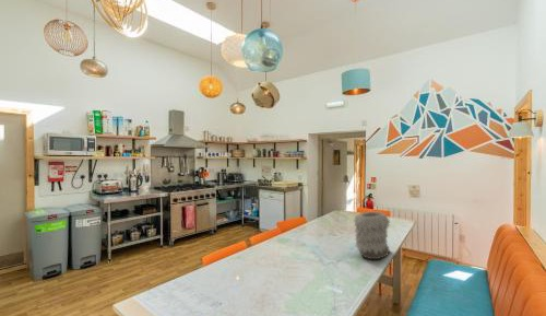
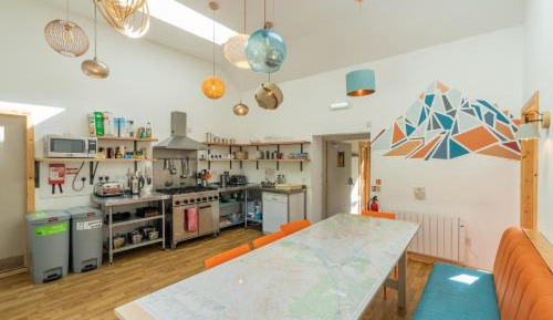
- vase (375, 234)
